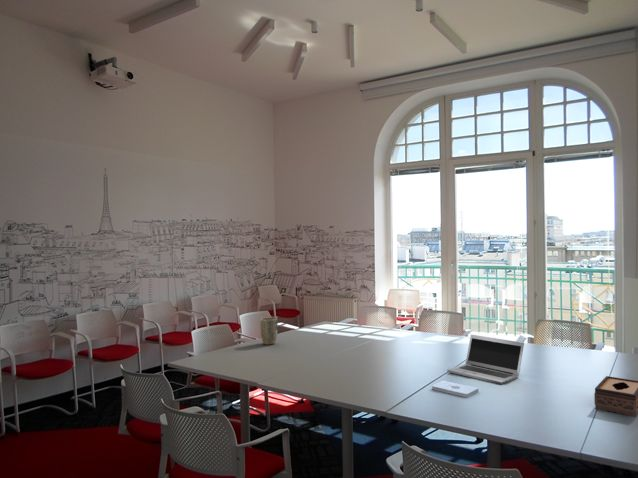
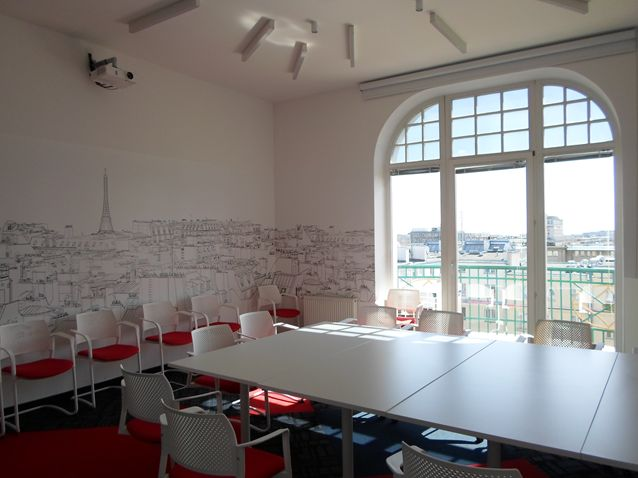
- notepad (454, 388)
- tissue box (620, 395)
- plant pot (269, 331)
- laptop (485, 357)
